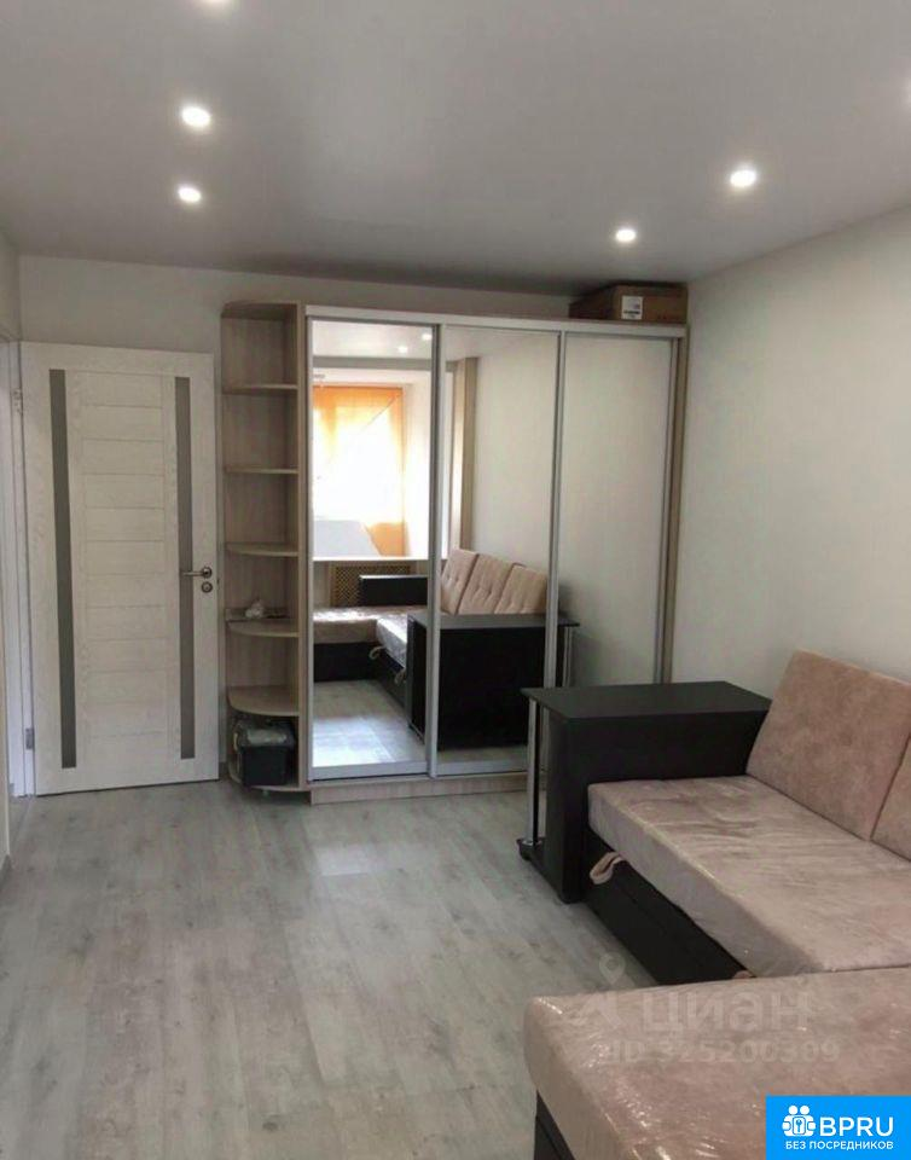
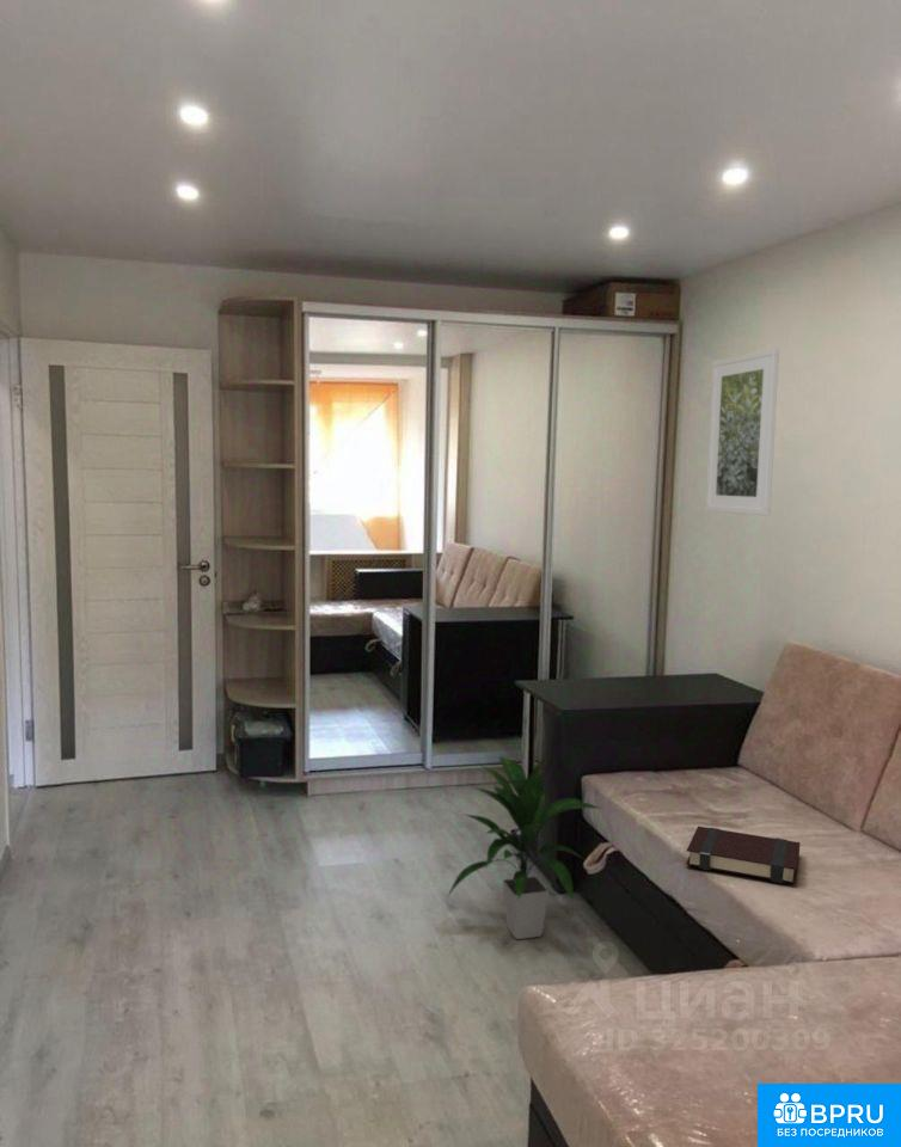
+ book (743, 852)
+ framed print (740, 435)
+ indoor plant (519, 844)
